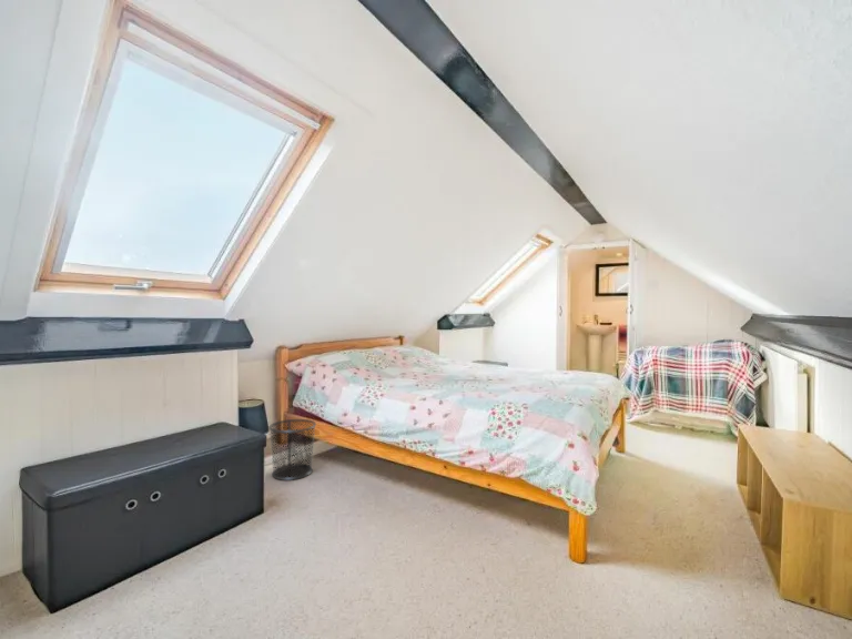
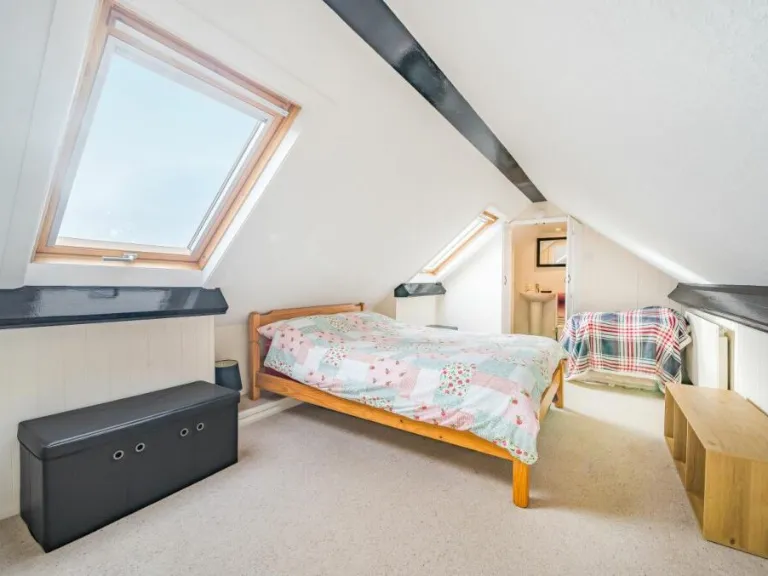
- waste bin (292, 448)
